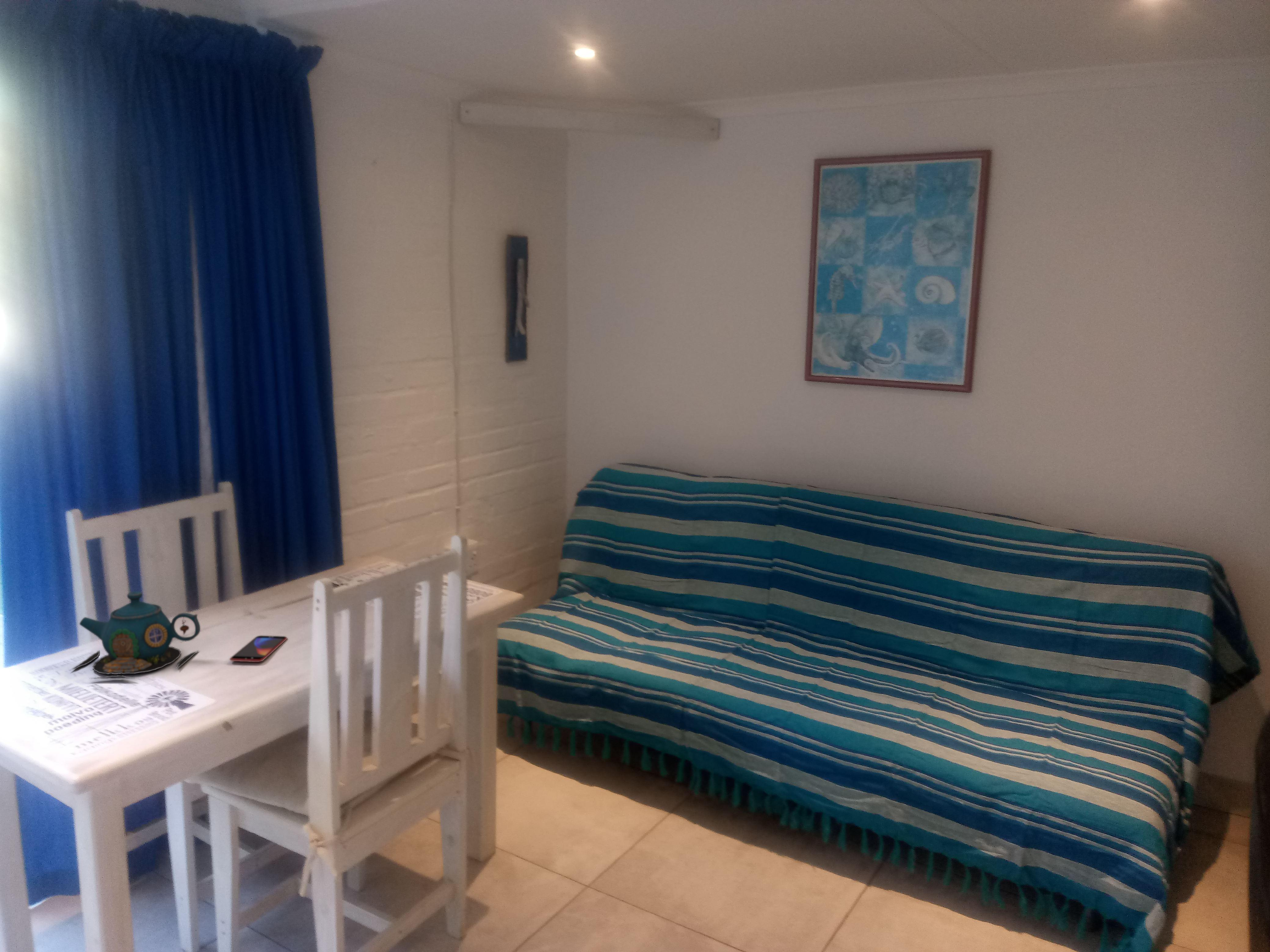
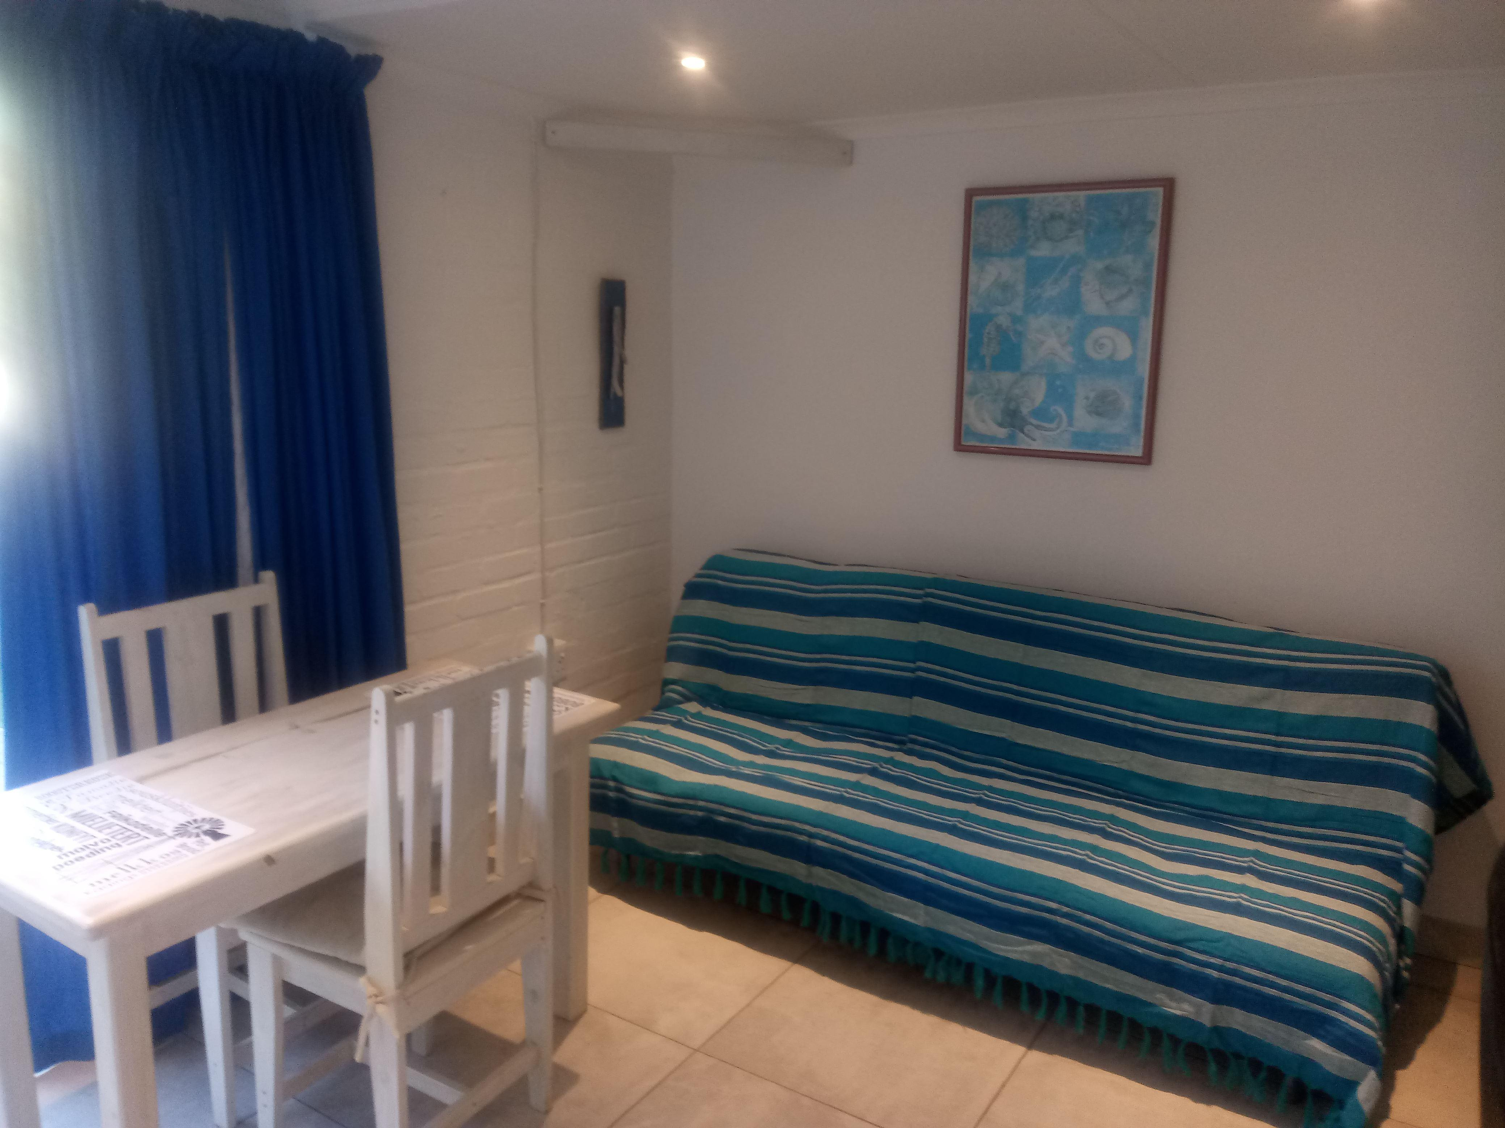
- teapot (138, 627)
- smartphone (259, 648)
